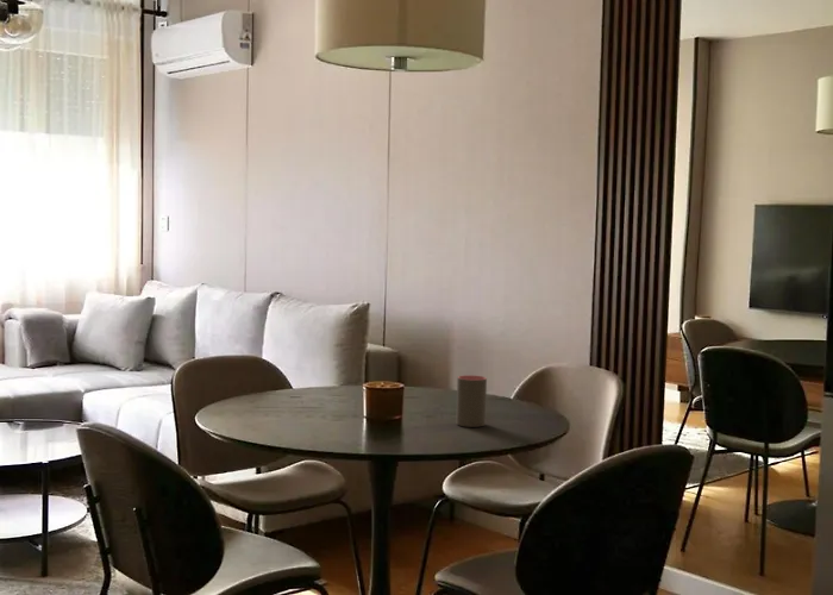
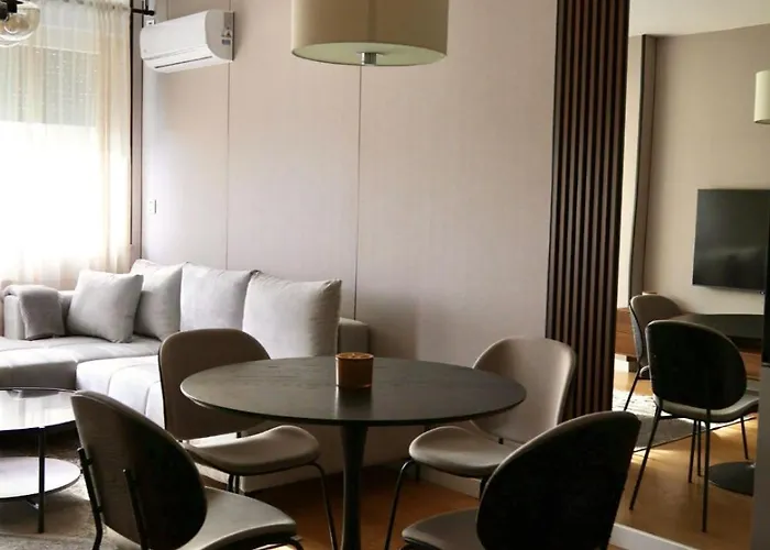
- cup (471, 400)
